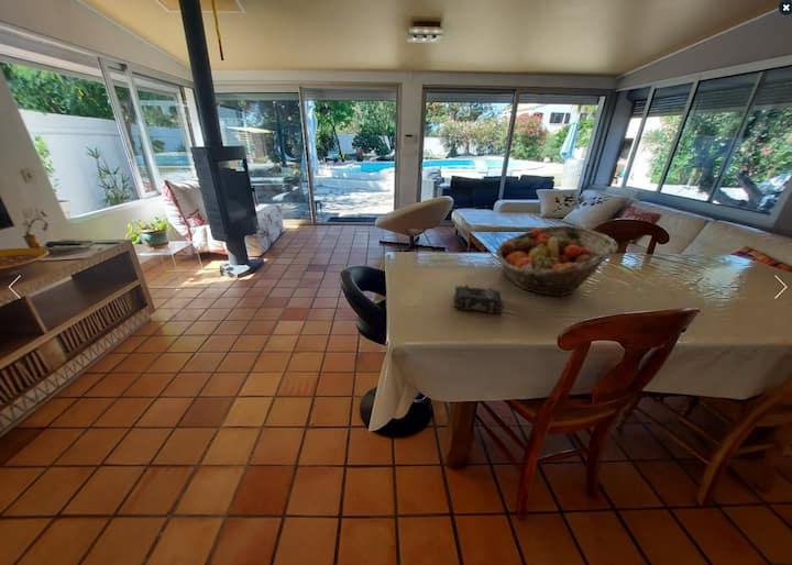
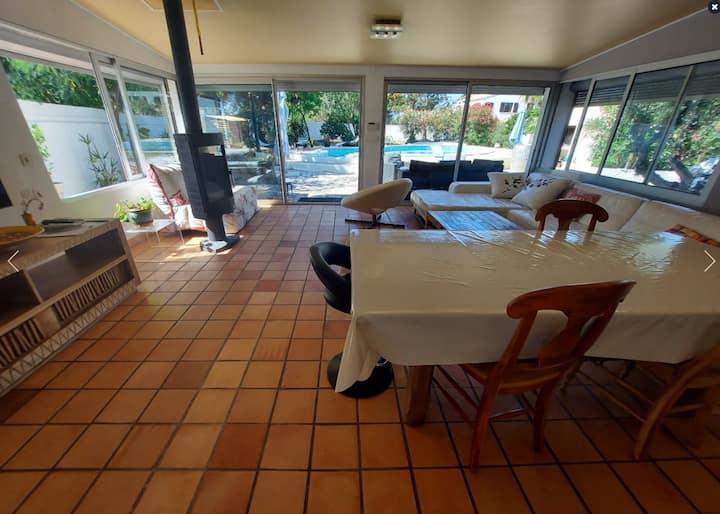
- book (477, 298)
- fruit basket (548, 255)
